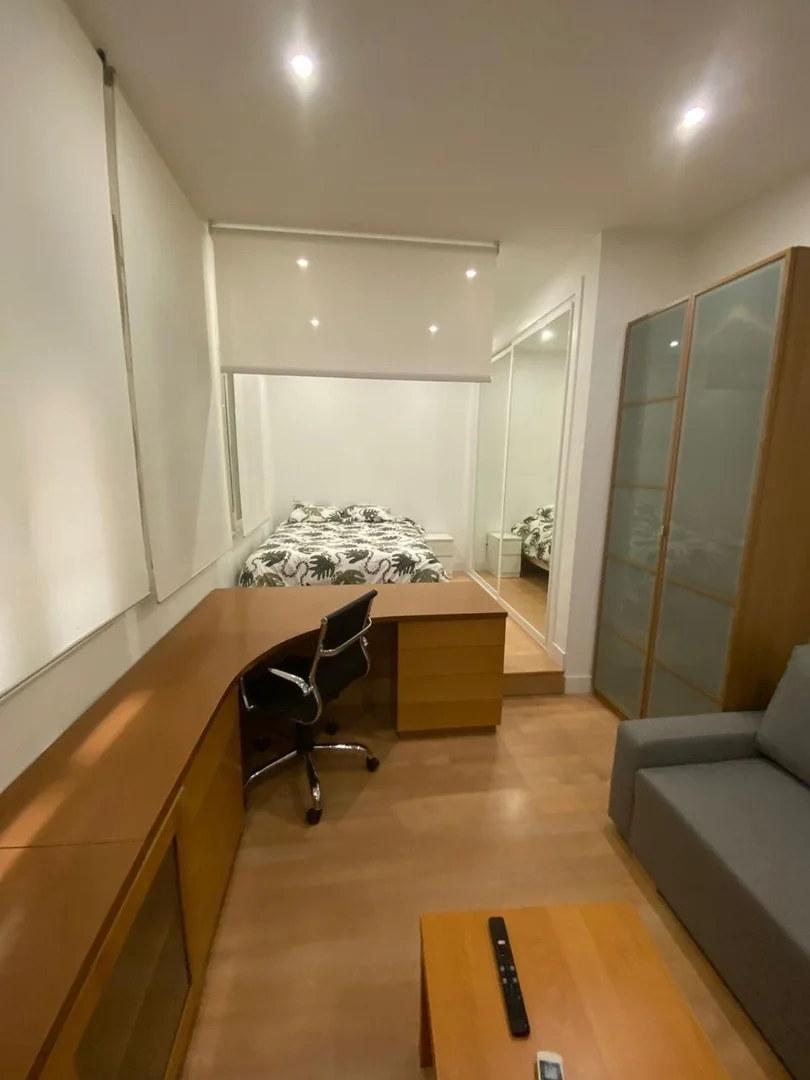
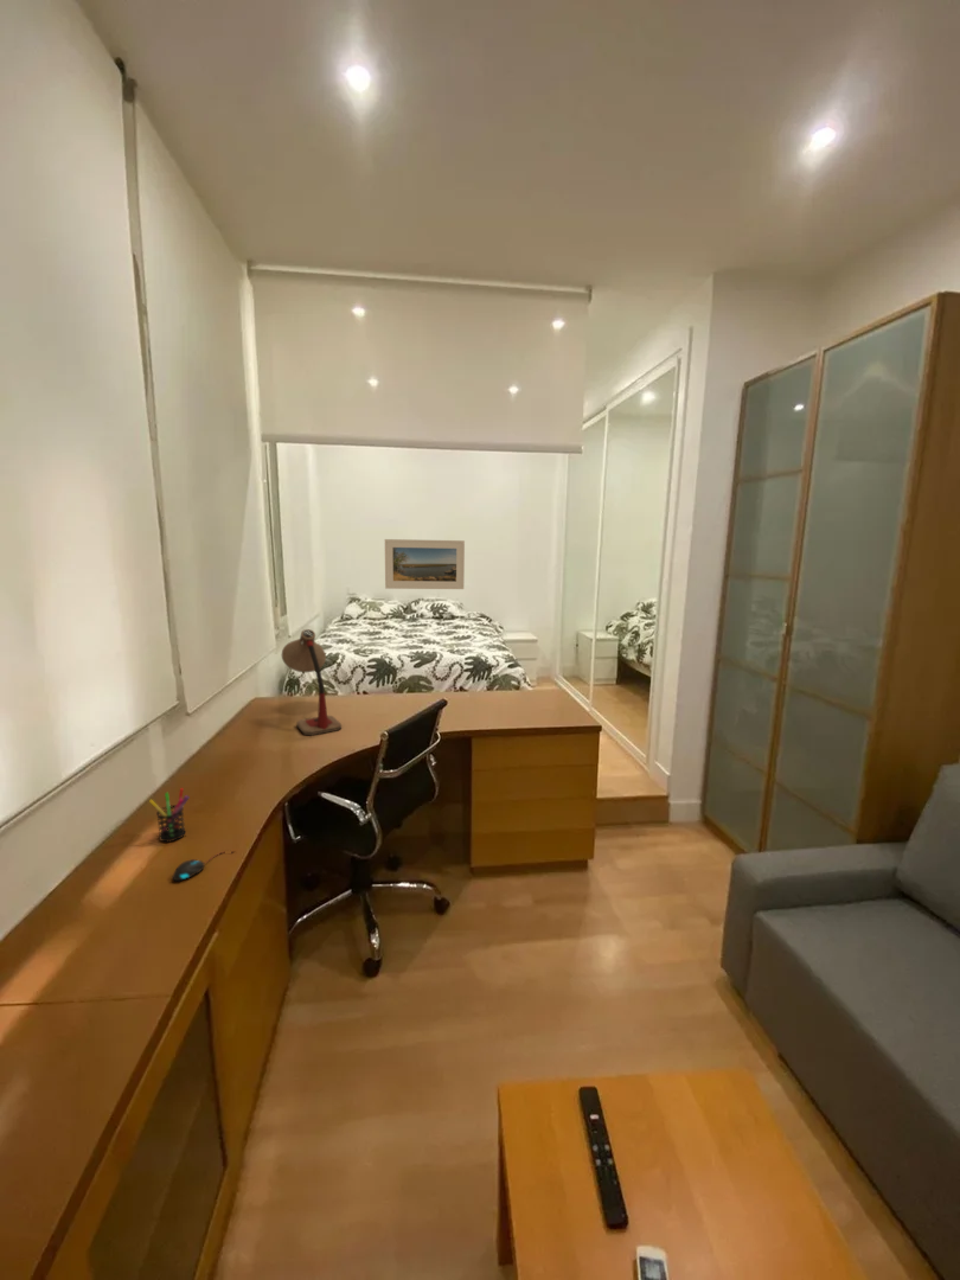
+ mouse (207, 860)
+ desk lamp (311, 671)
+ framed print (424, 564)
+ pen holder (171, 812)
